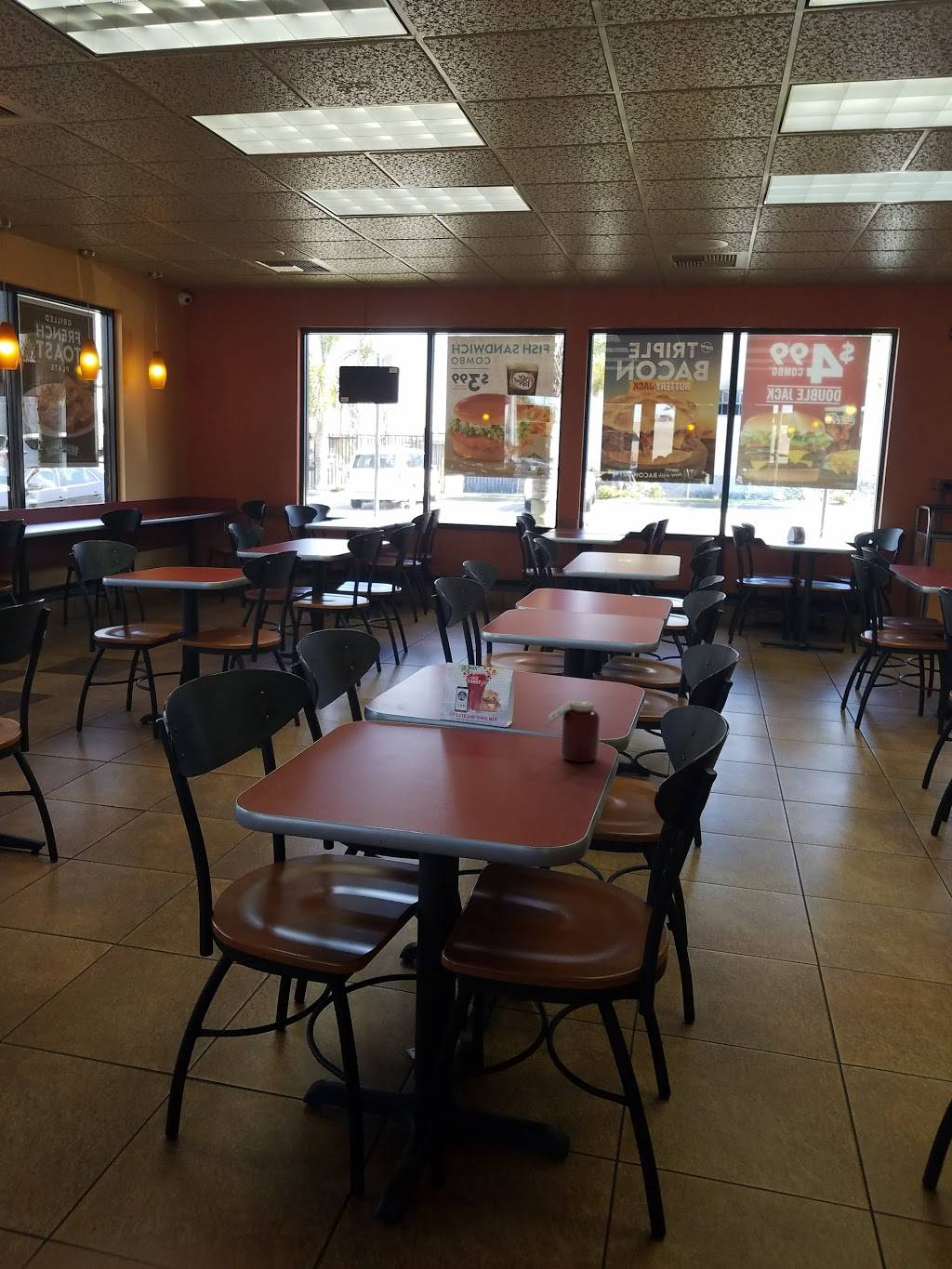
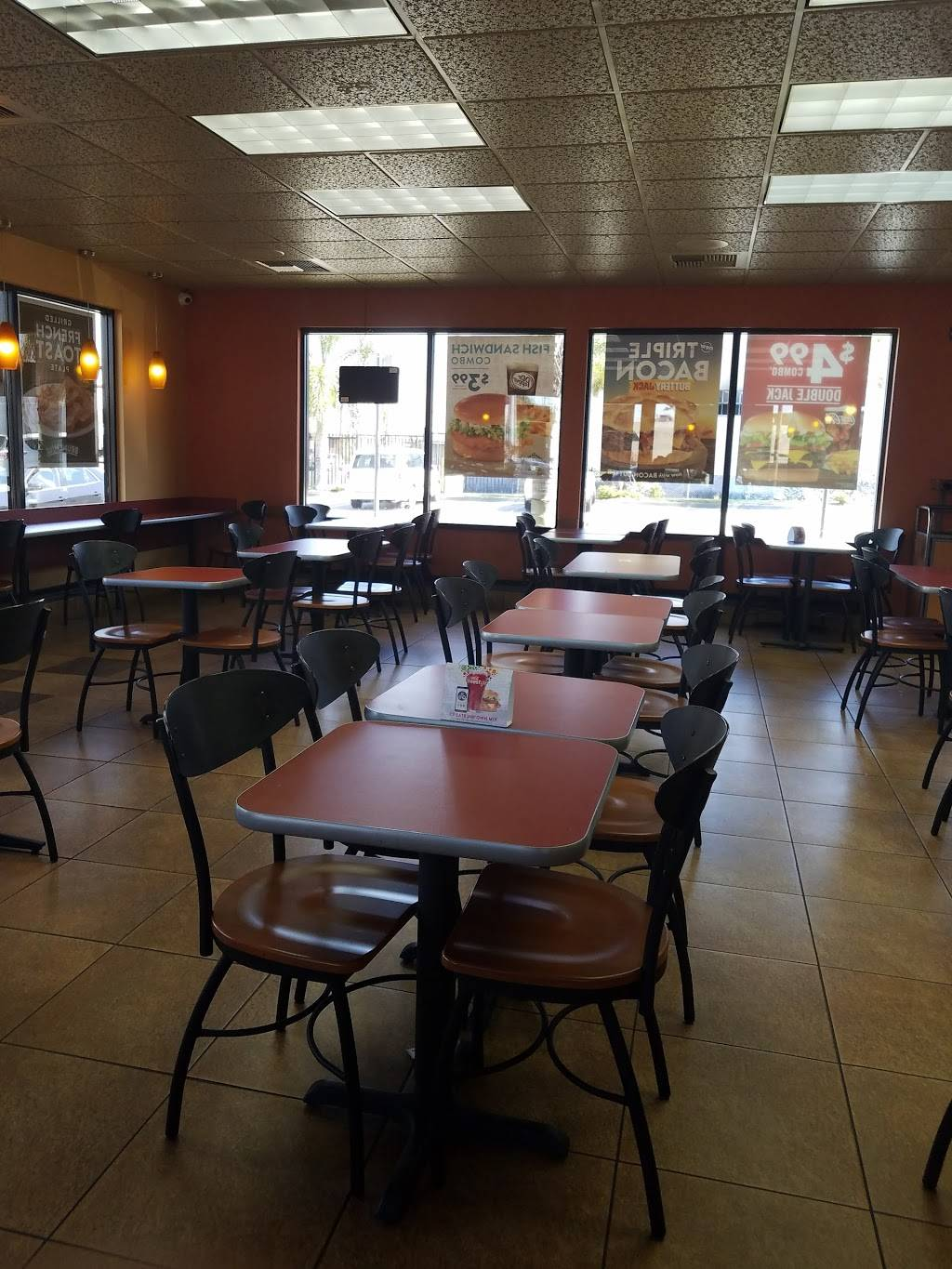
- jar (572, 729)
